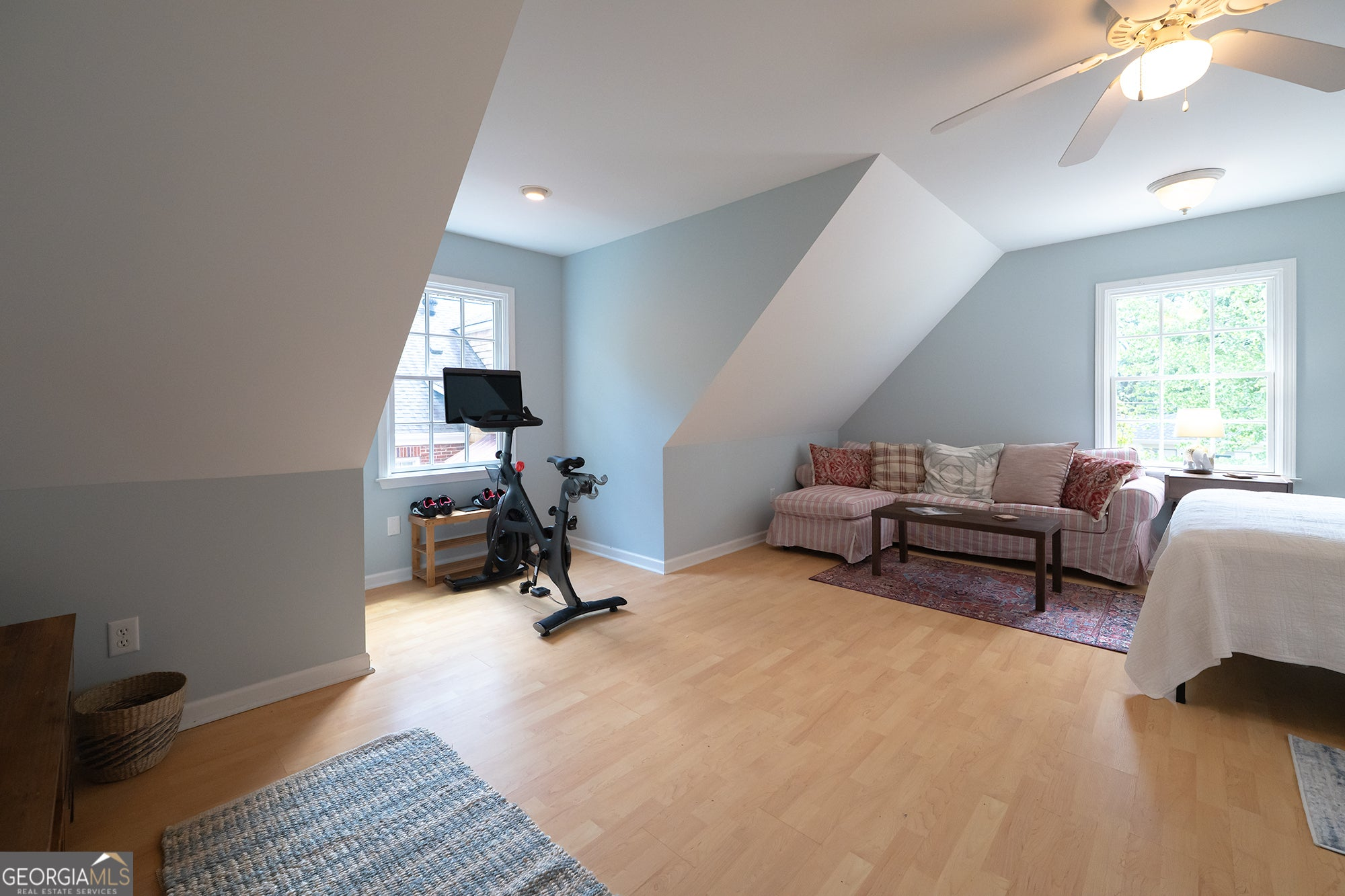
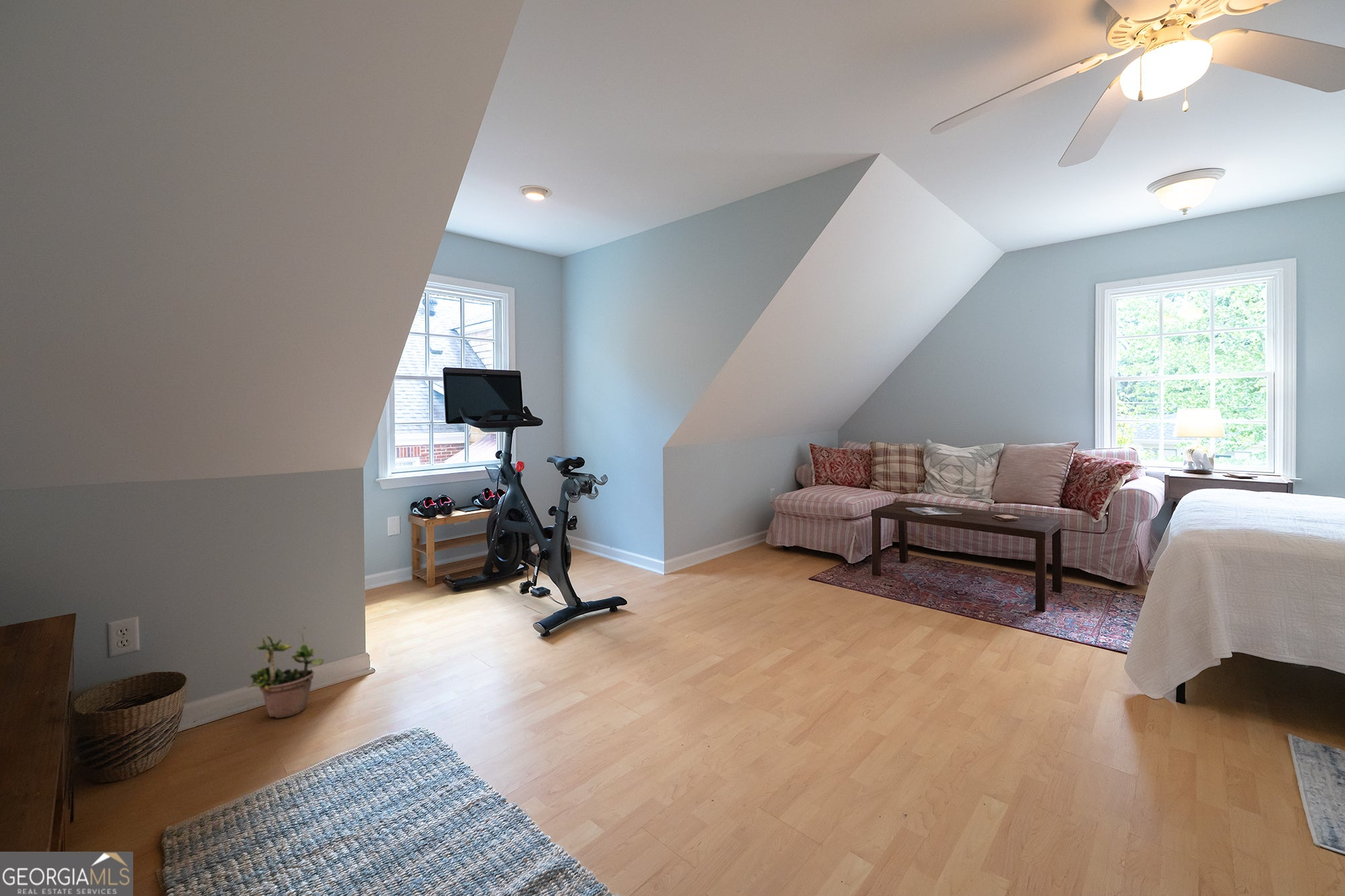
+ potted plant (286, 669)
